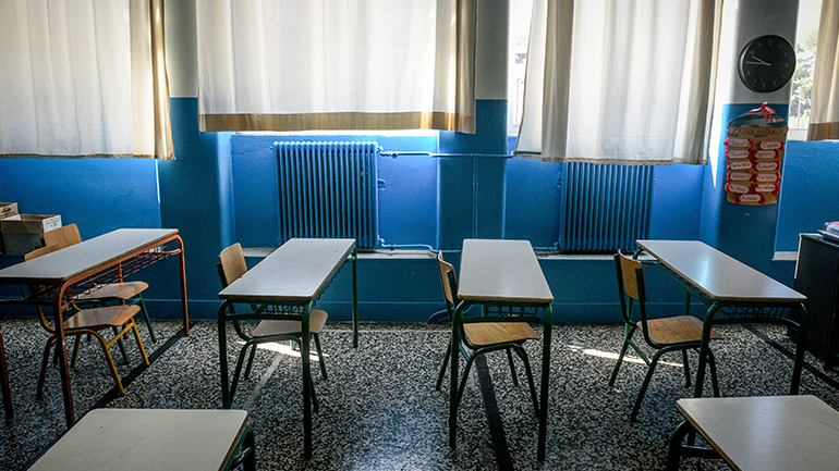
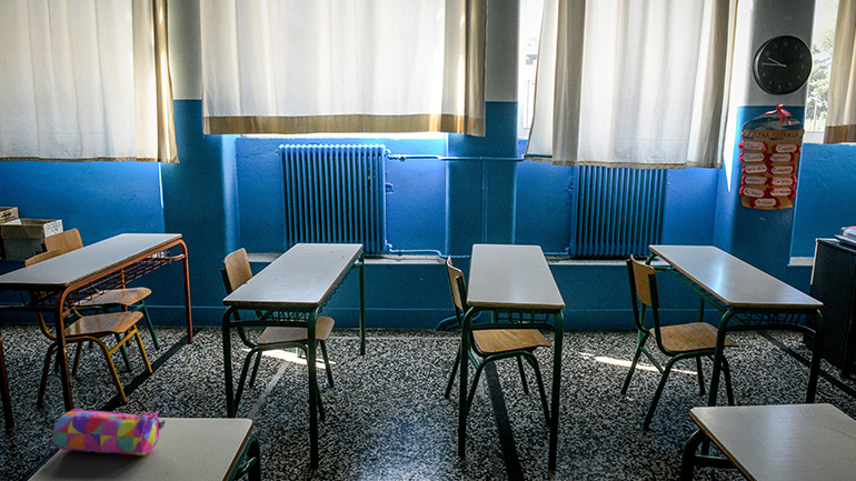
+ pencil case (109, 430)
